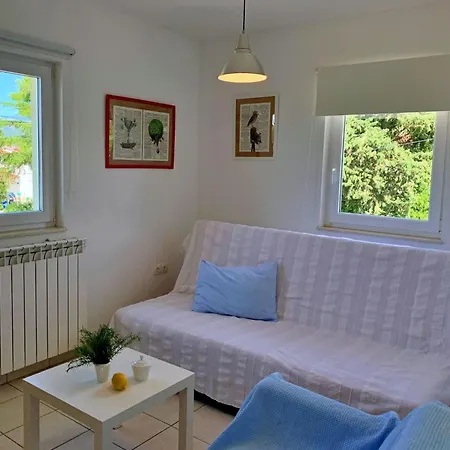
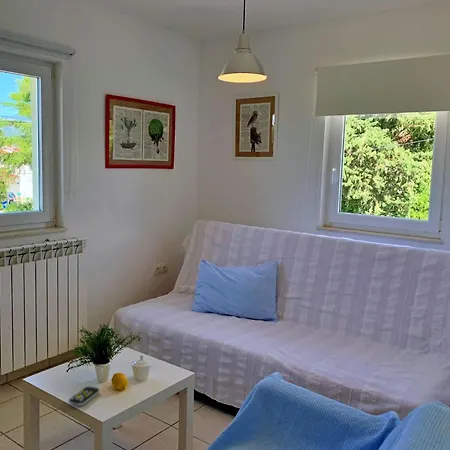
+ remote control (84, 395)
